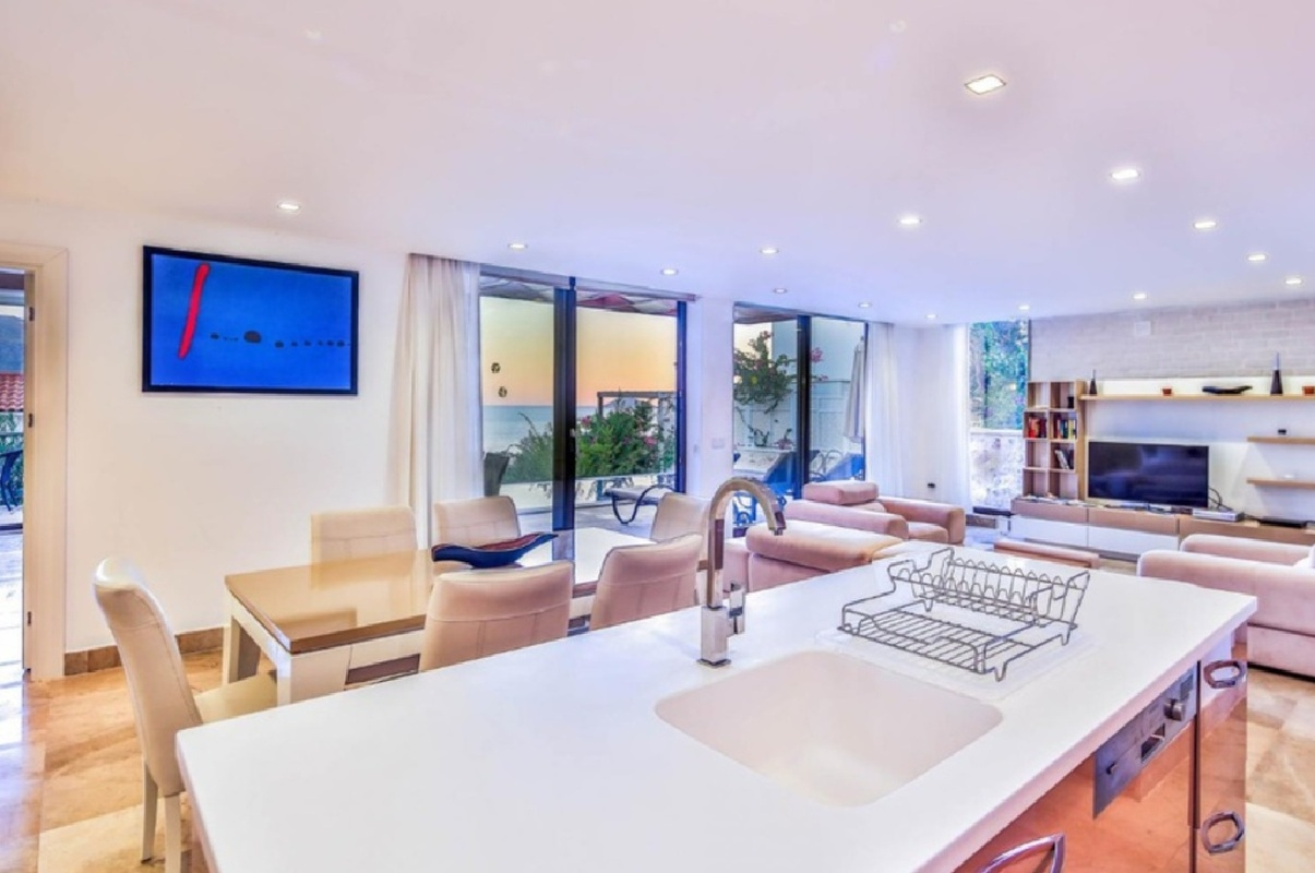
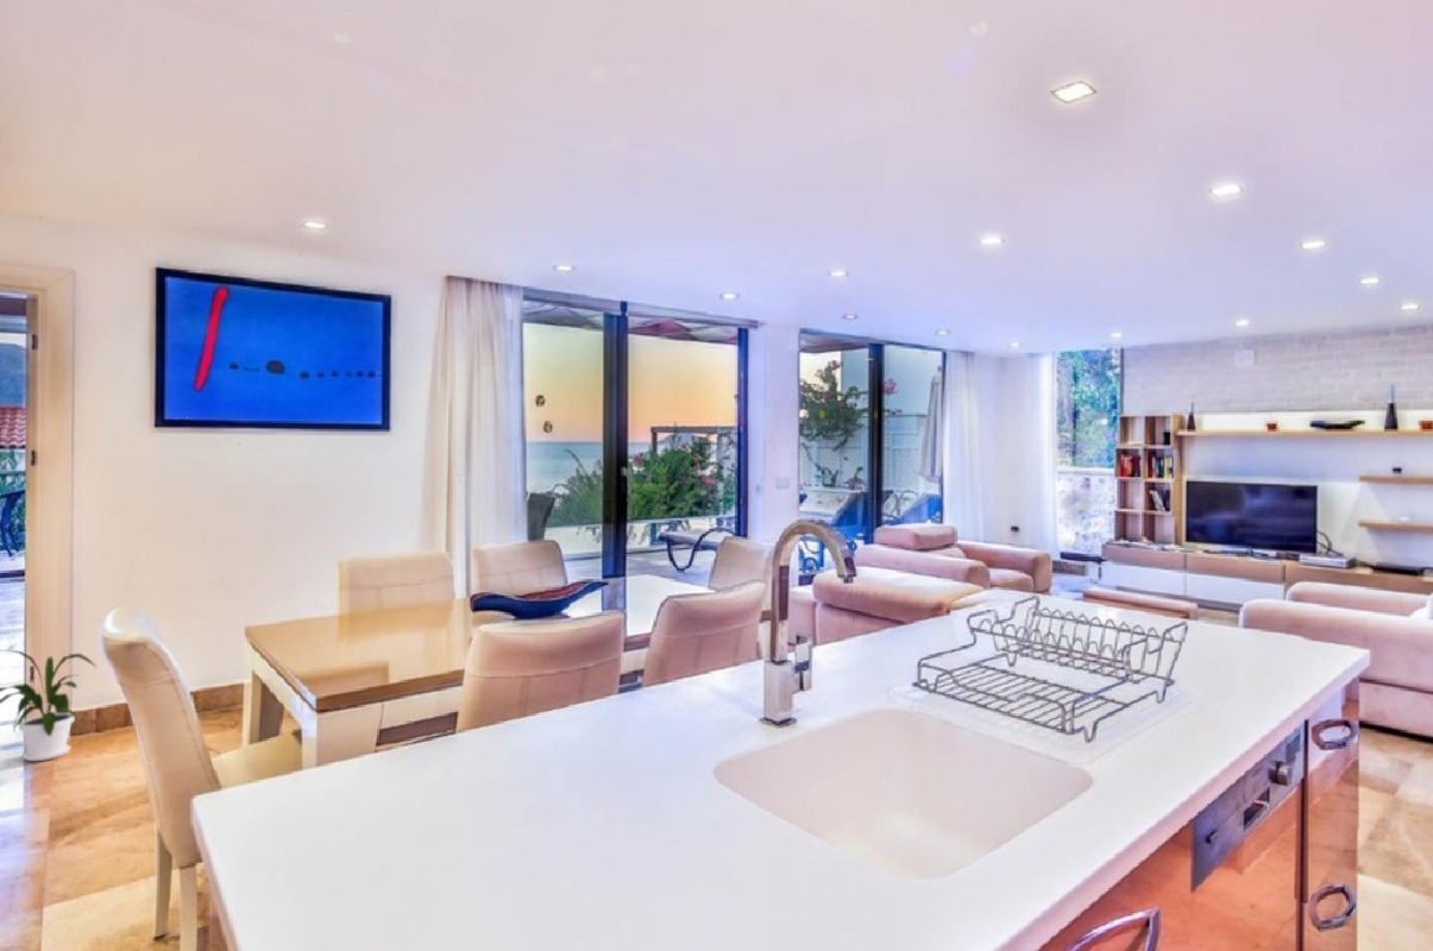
+ house plant (42, 700)
